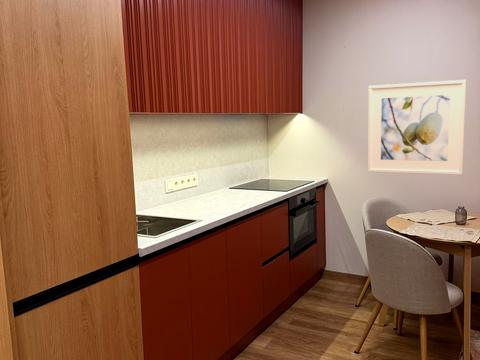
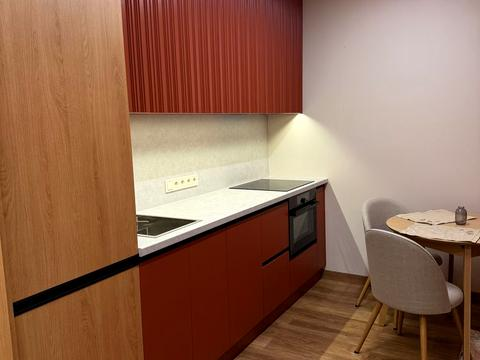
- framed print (413, 128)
